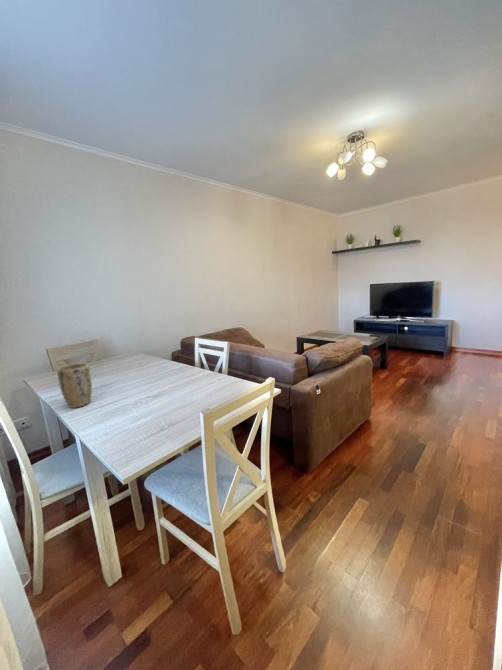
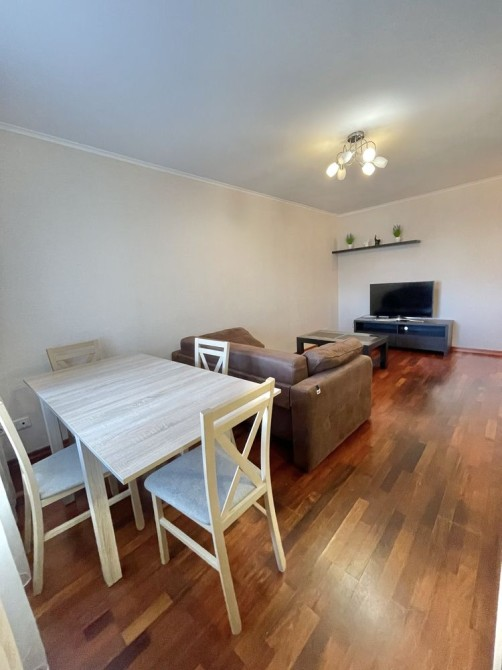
- plant pot (76, 385)
